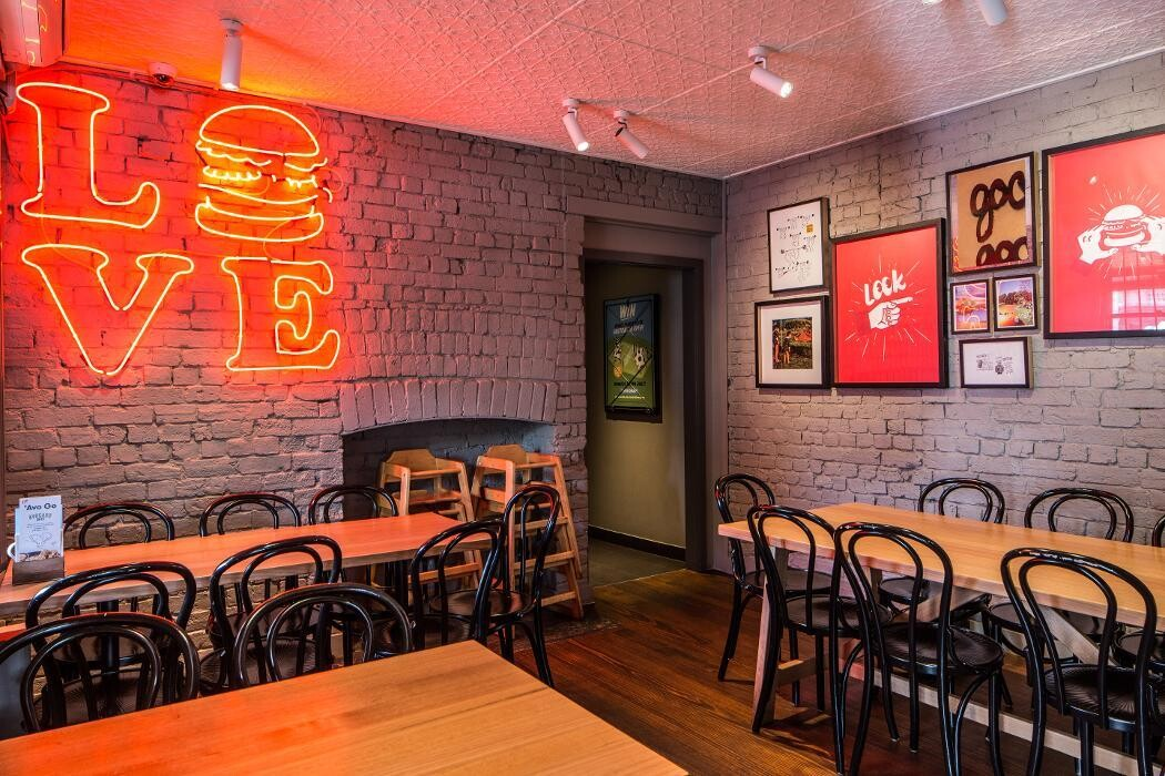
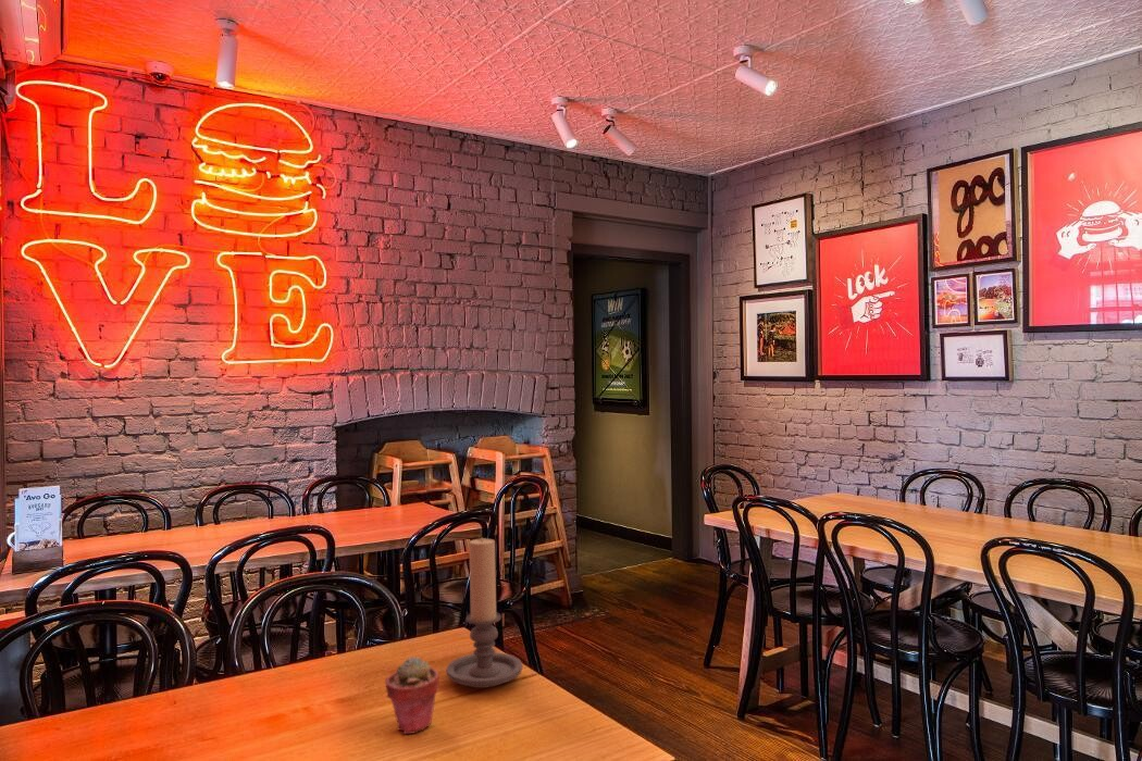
+ candle holder (483, 606)
+ potted succulent (412, 690)
